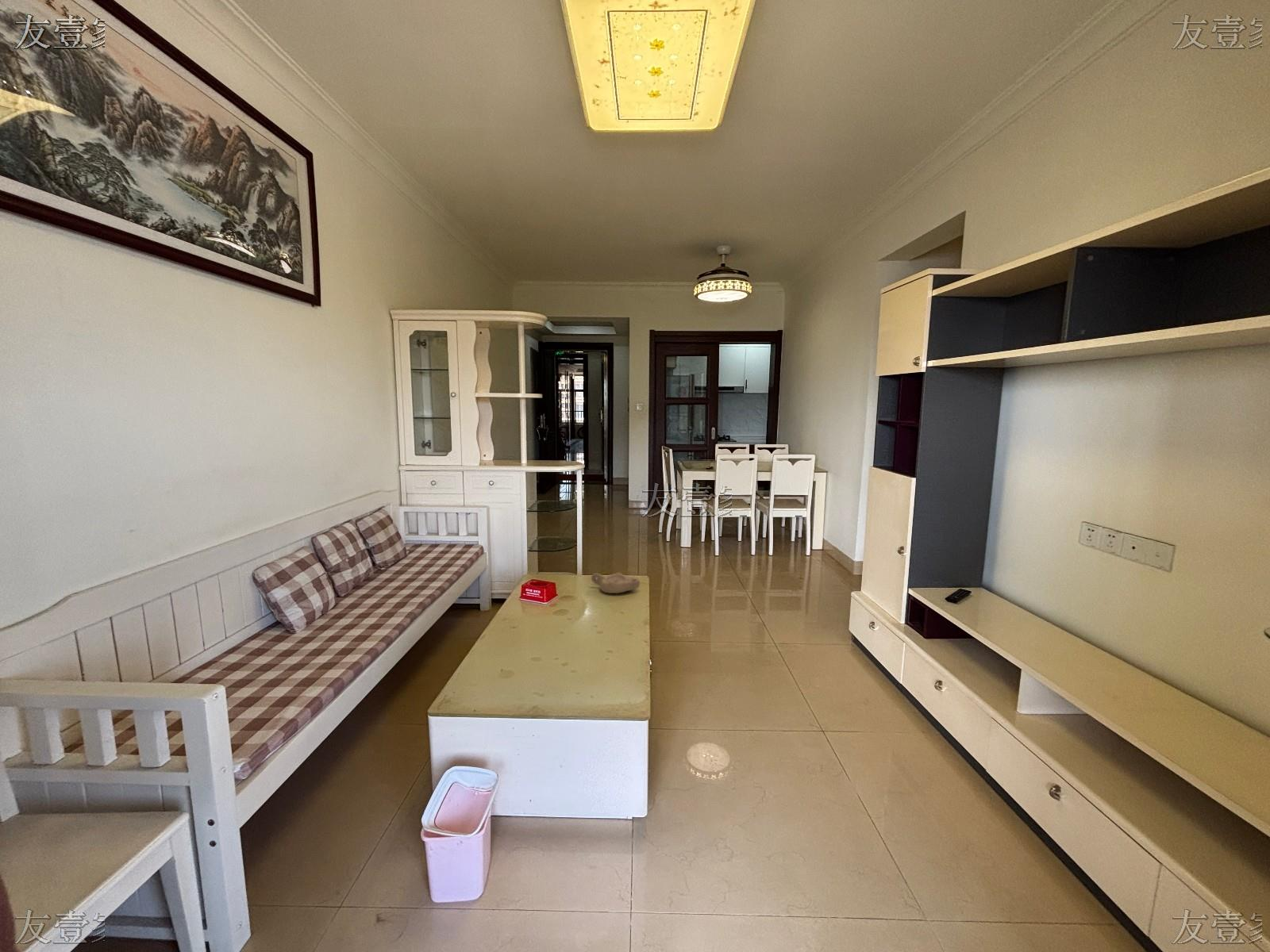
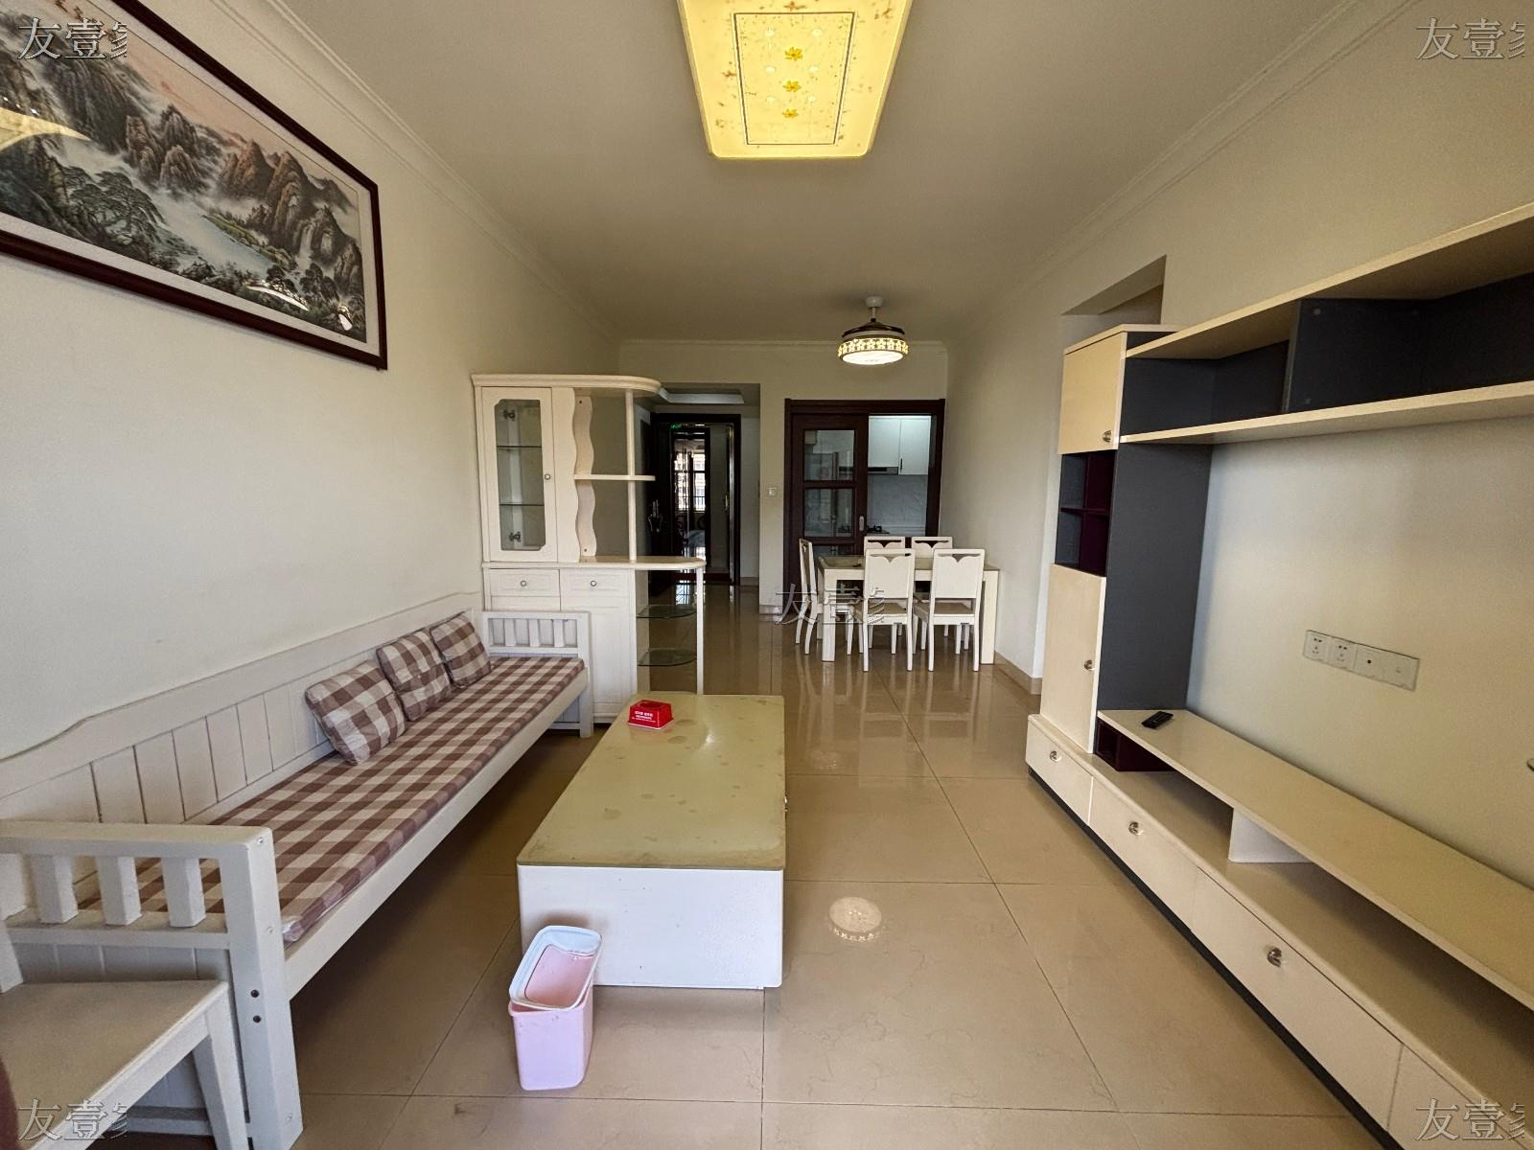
- bowl (614, 582)
